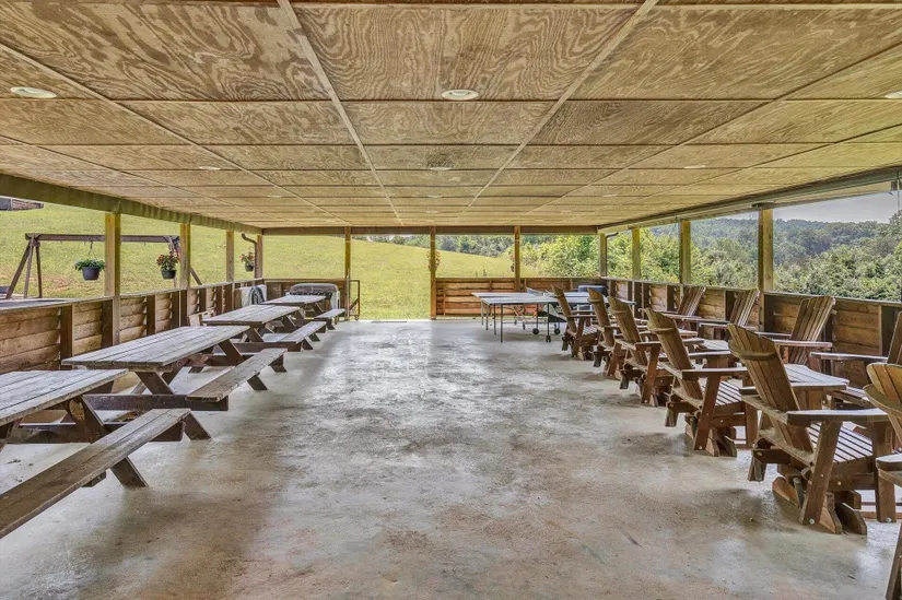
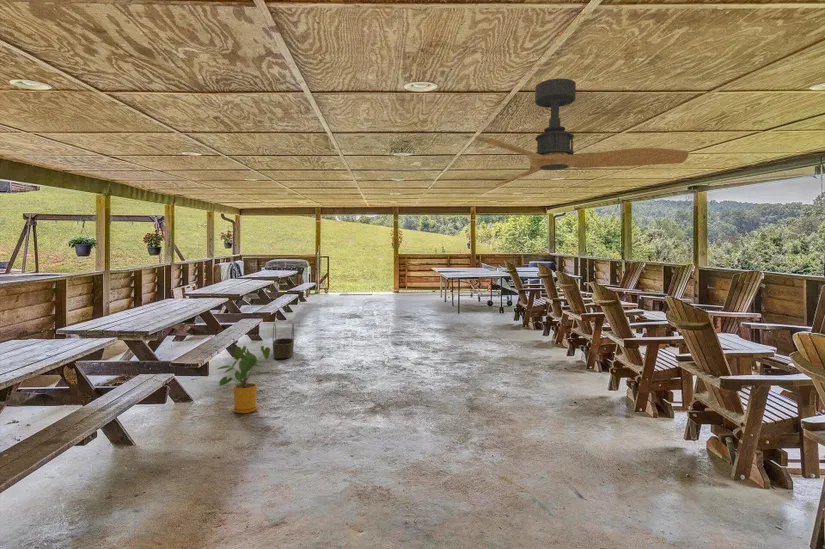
+ basket (283, 339)
+ house plant (243, 379)
+ ceiling fan (572, 134)
